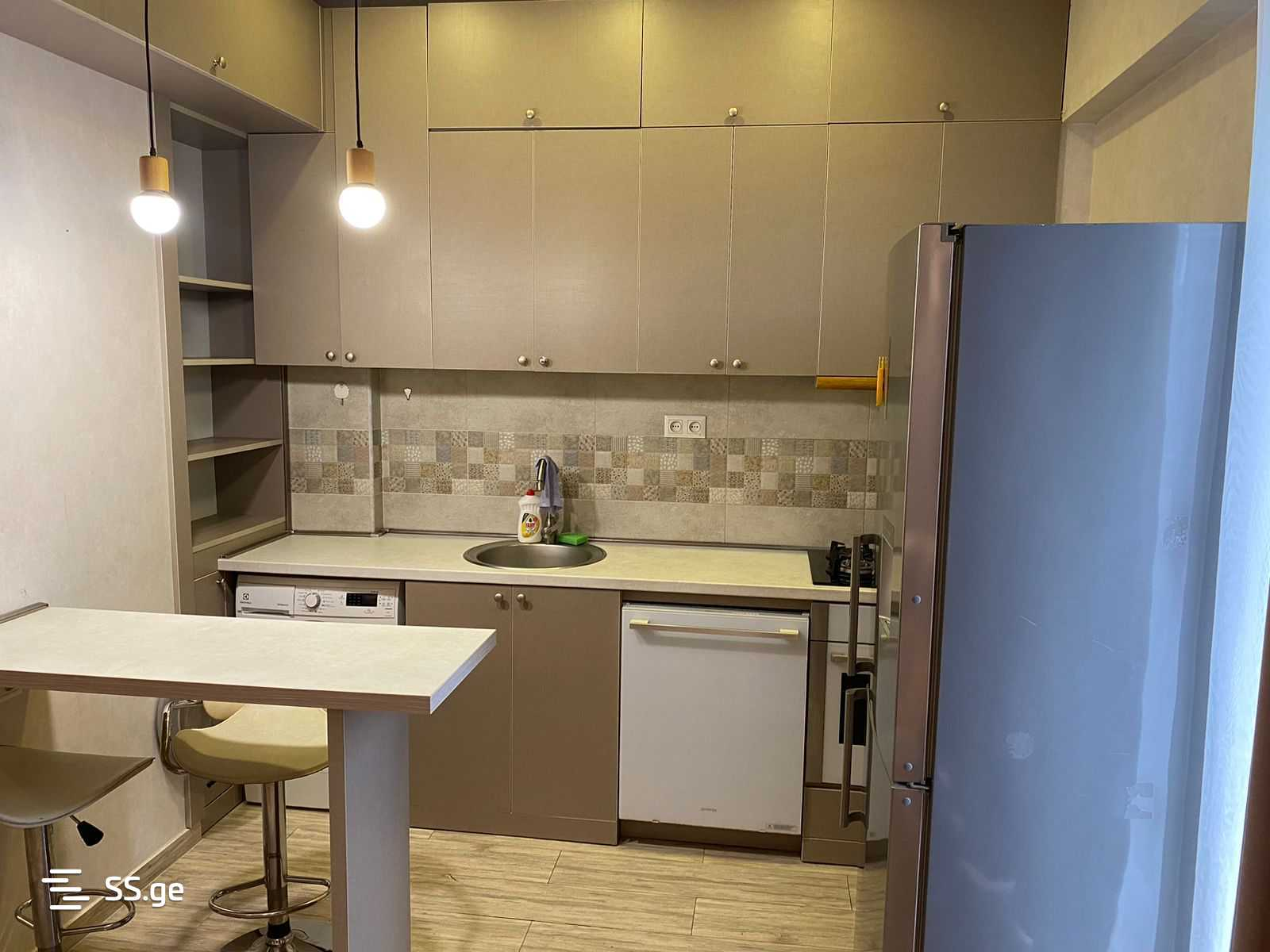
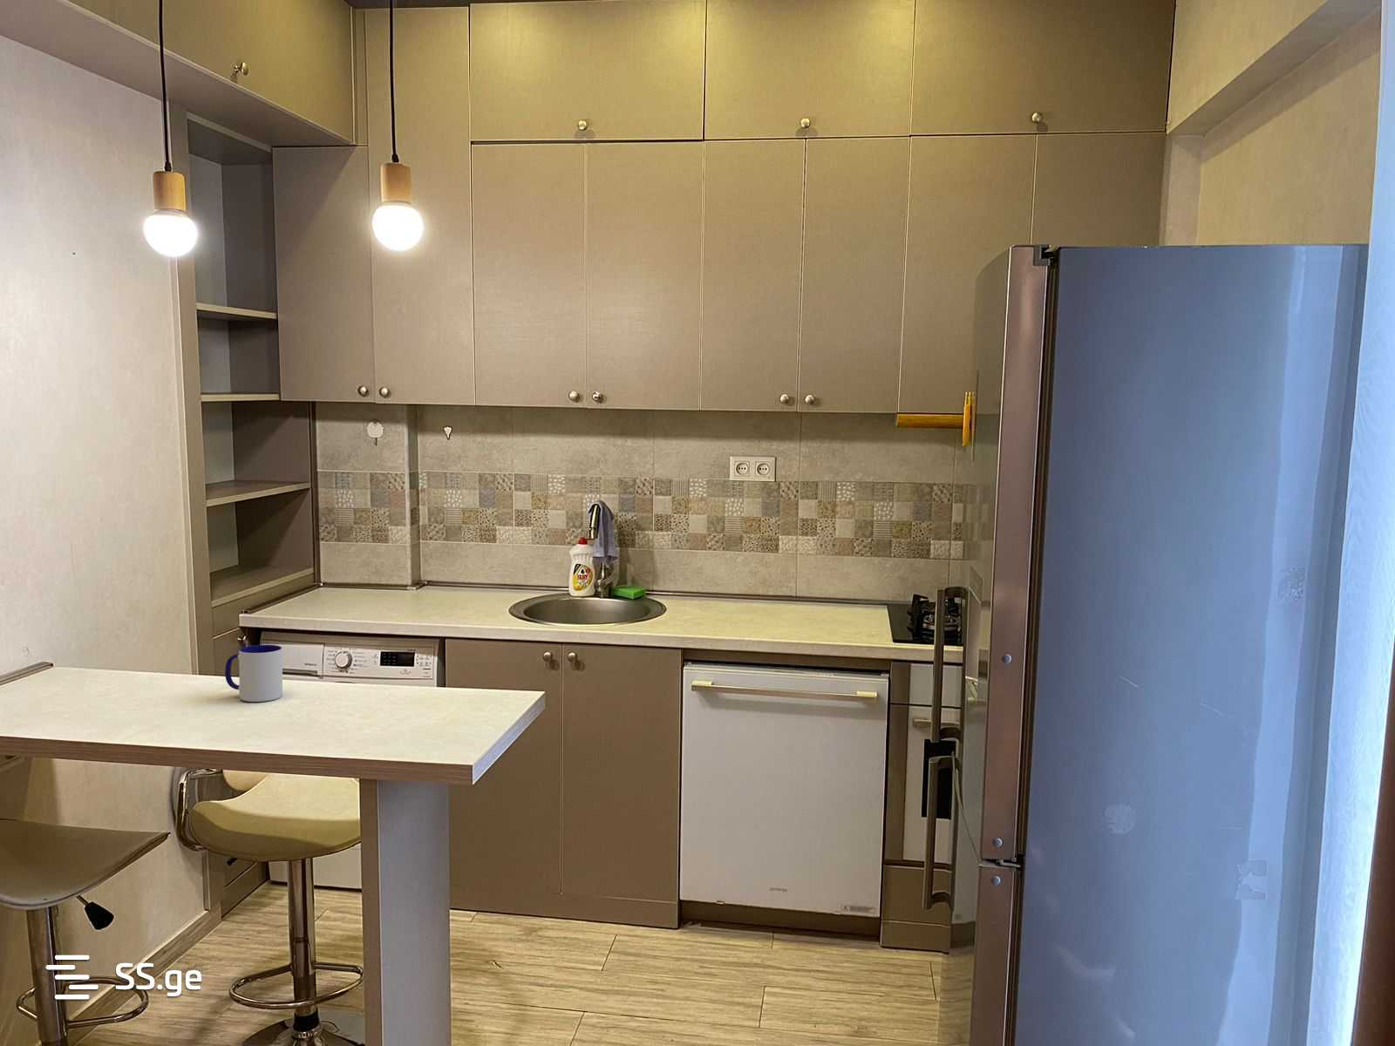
+ mug (253, 672)
